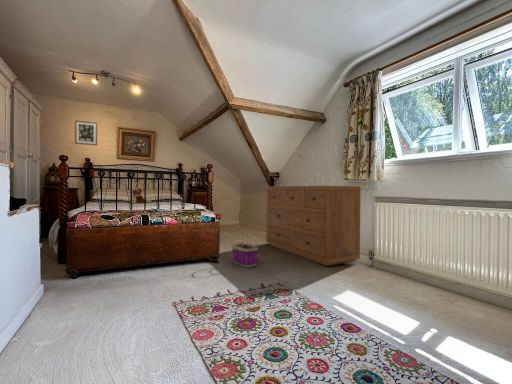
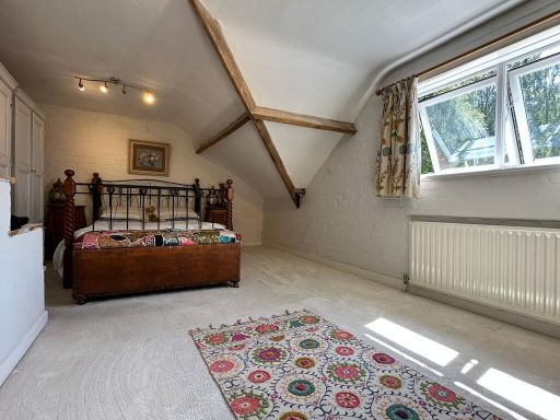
- basket (244, 244)
- wall art (86, 133)
- dresser (306, 219)
